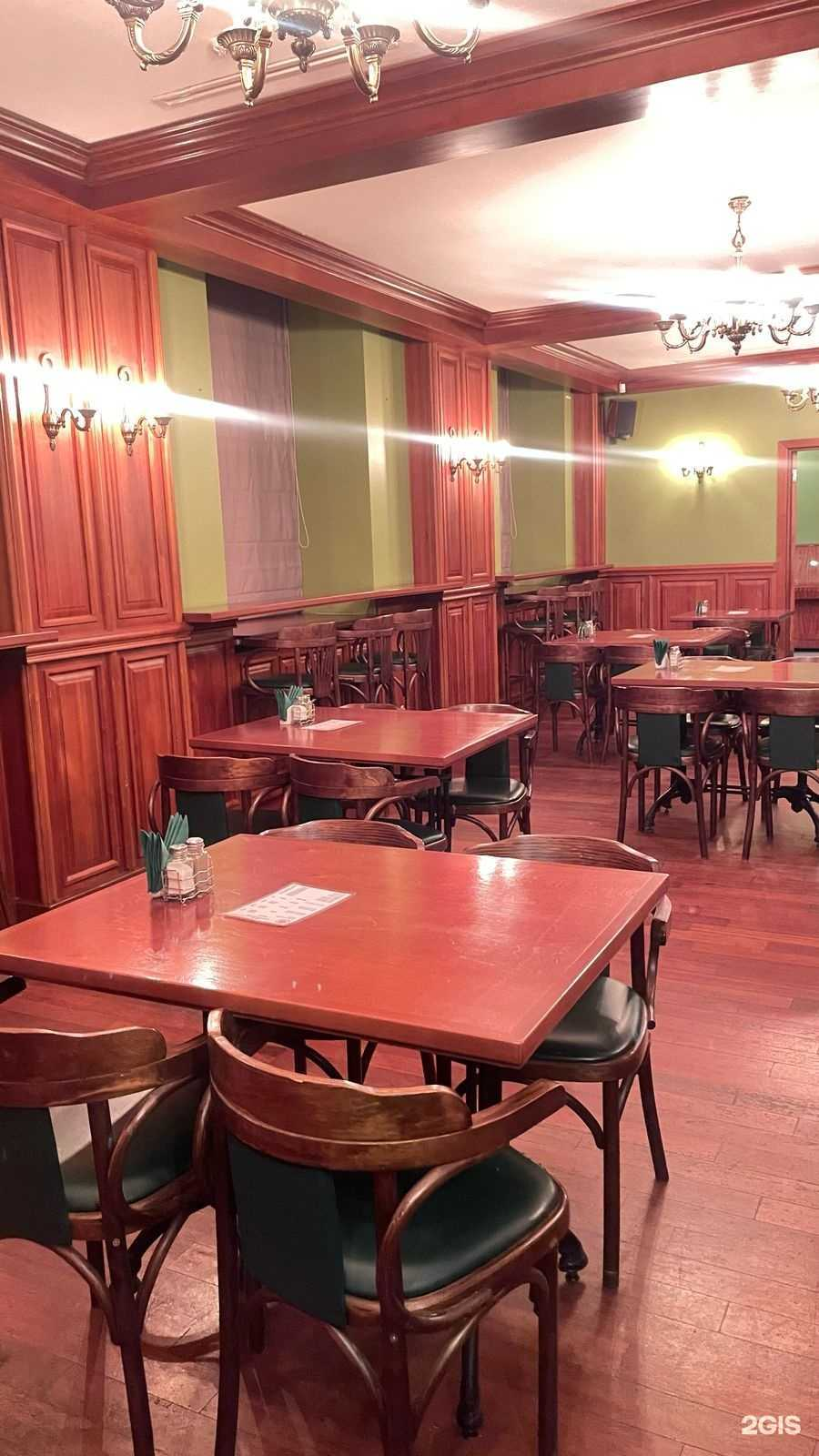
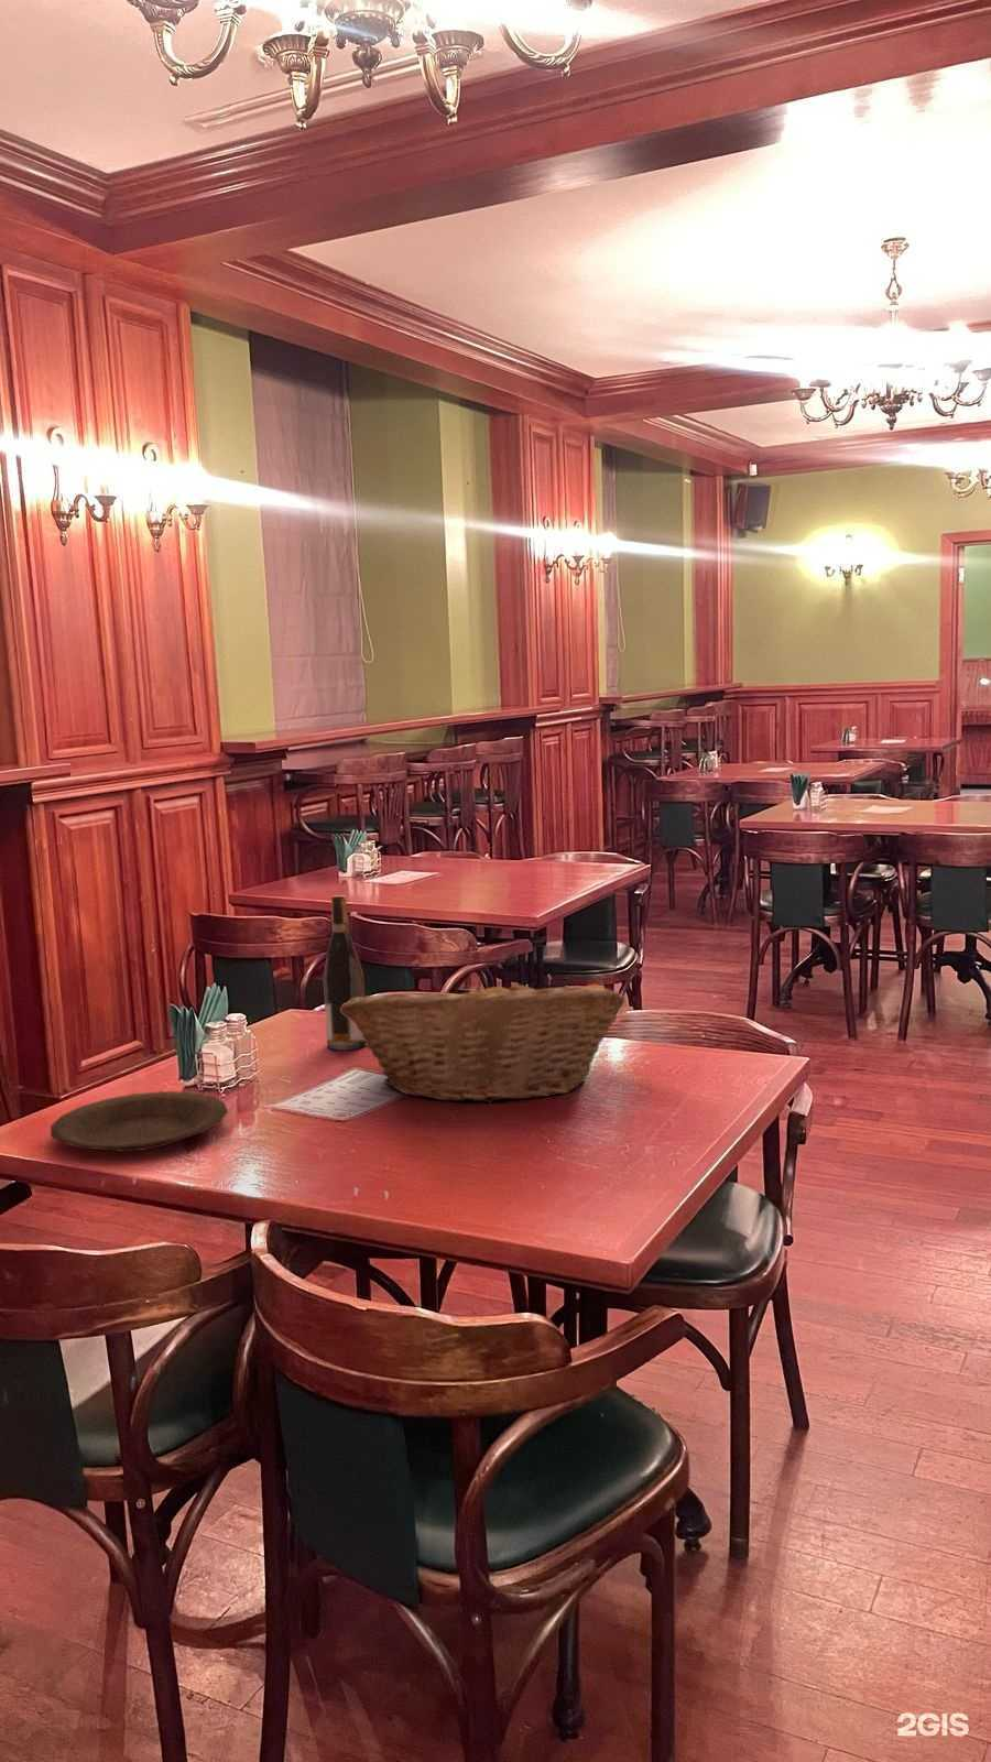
+ wine bottle (342, 971)
+ fruit basket (483, 1025)
+ plate (140, 1125)
